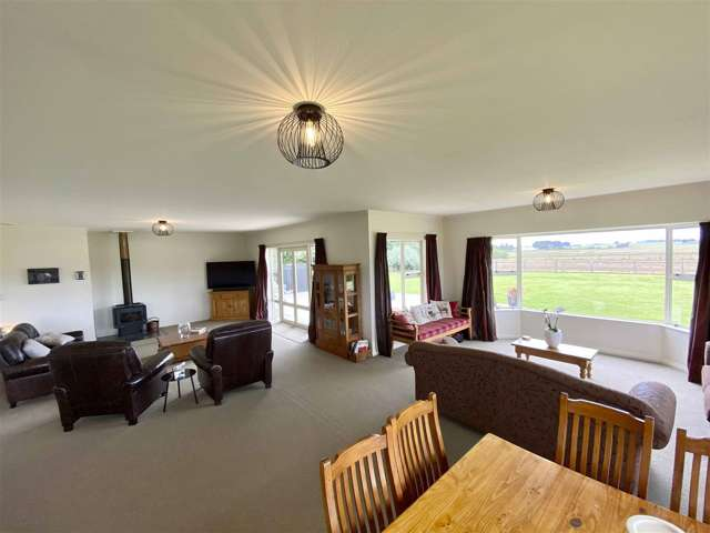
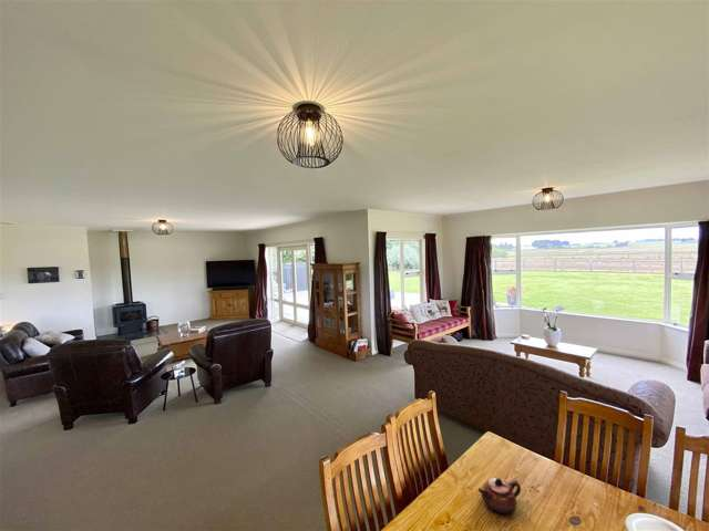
+ teapot (500, 490)
